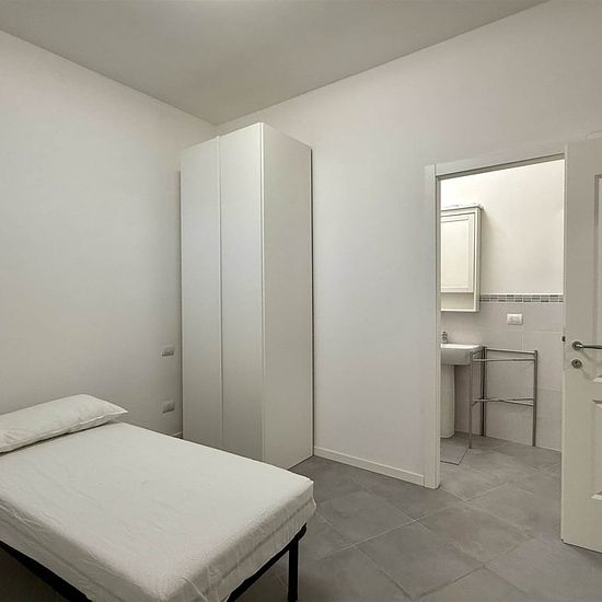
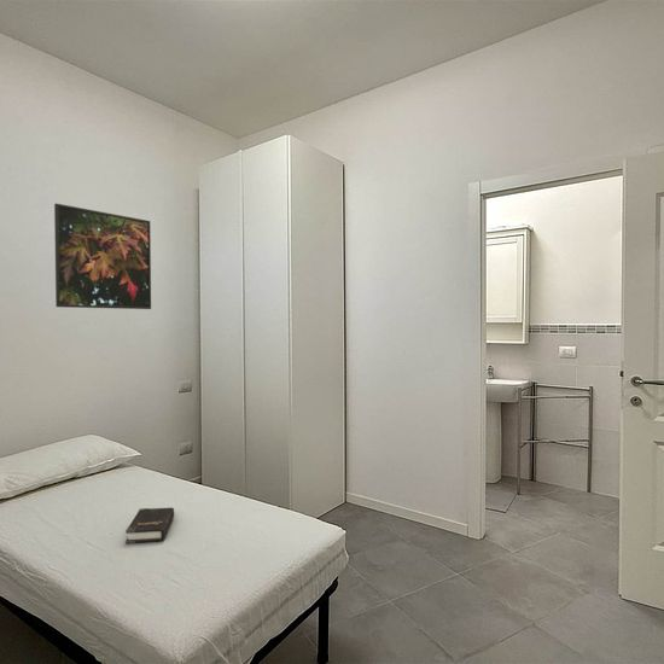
+ hardback book (151, 524)
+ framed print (106, 260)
